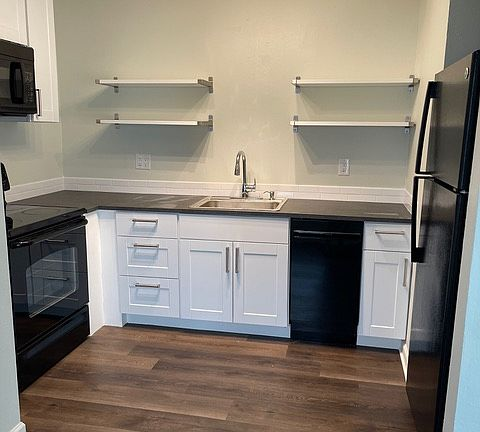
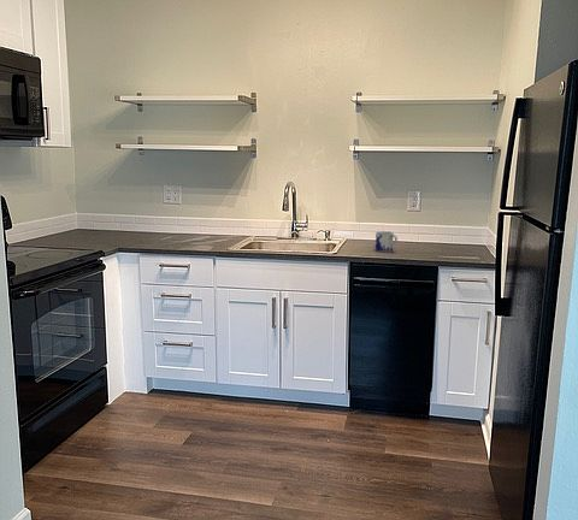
+ mug (385, 241)
